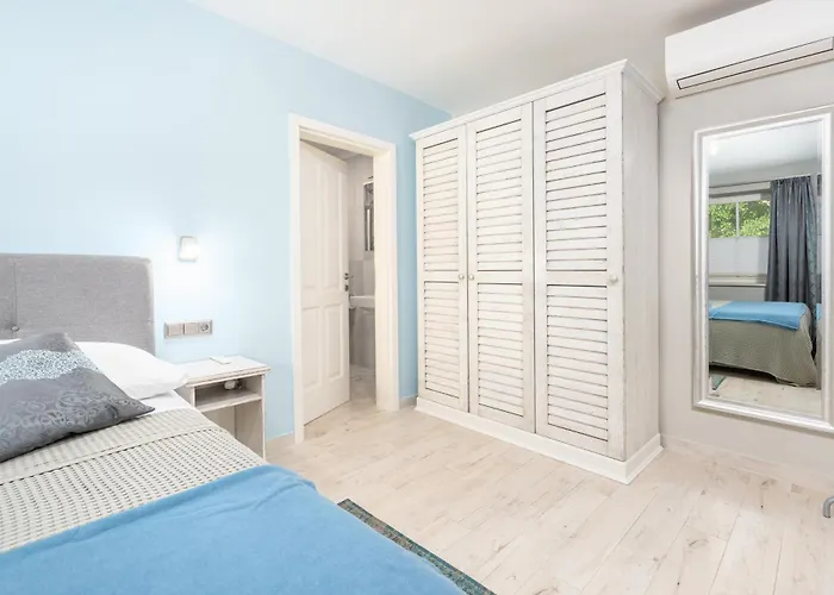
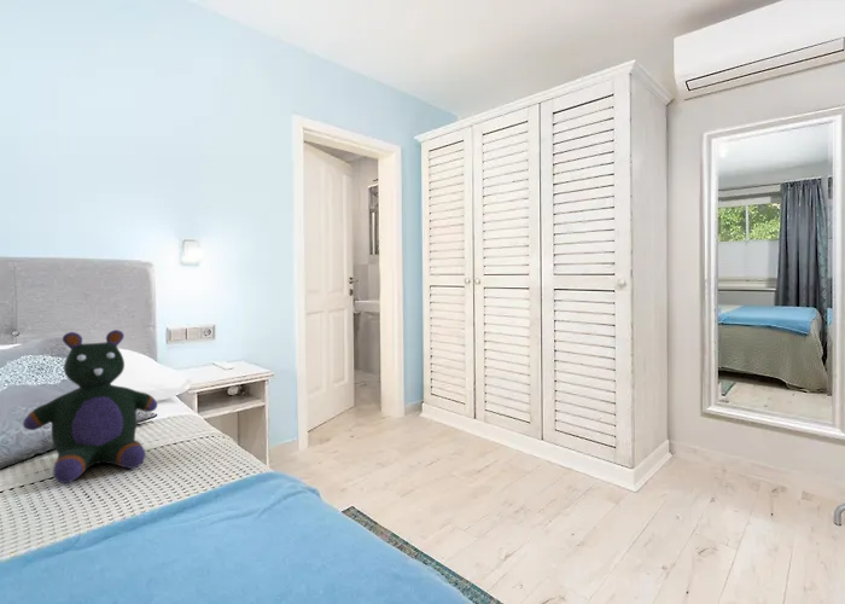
+ stuffed bear (97, 399)
